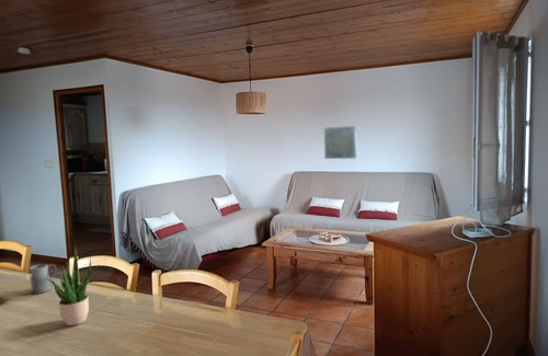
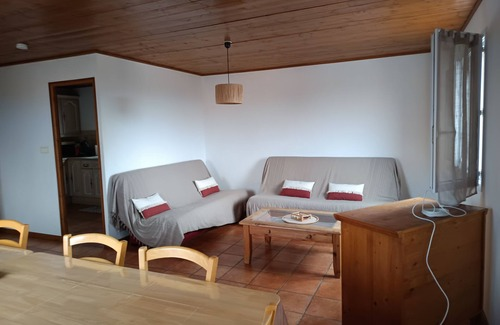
- mug (44, 276)
- wall art (340, 142)
- potted plant (73, 286)
